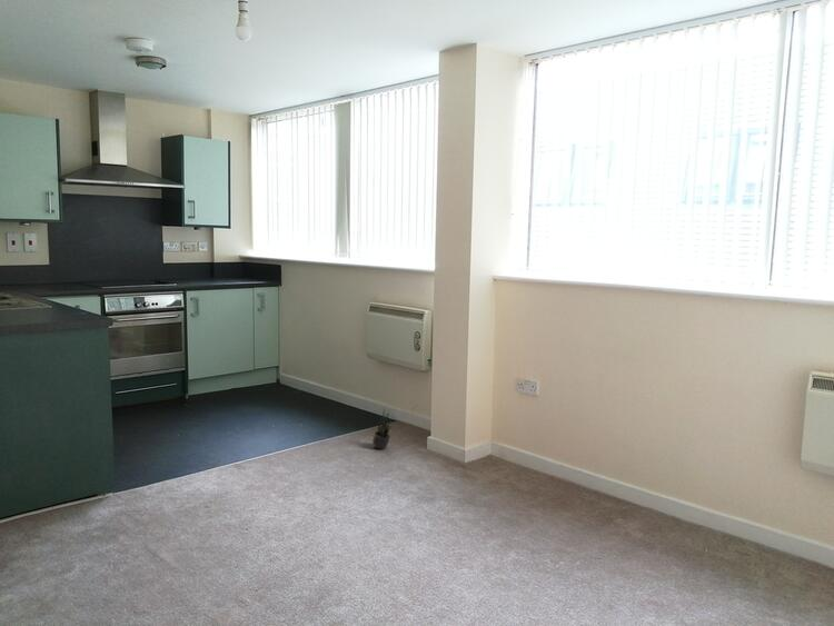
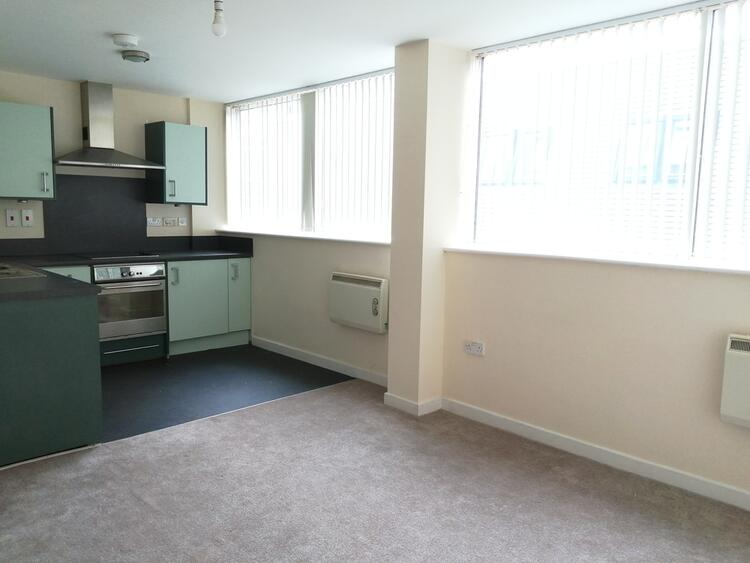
- potted plant (383, 428)
